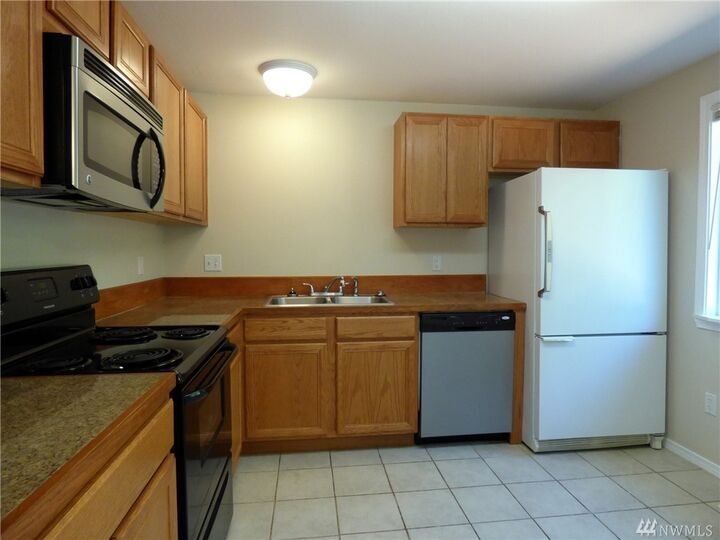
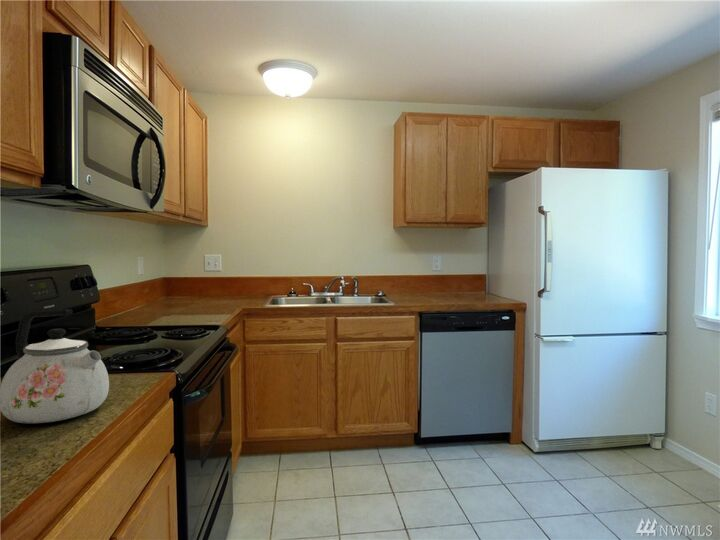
+ kettle (58, 361)
